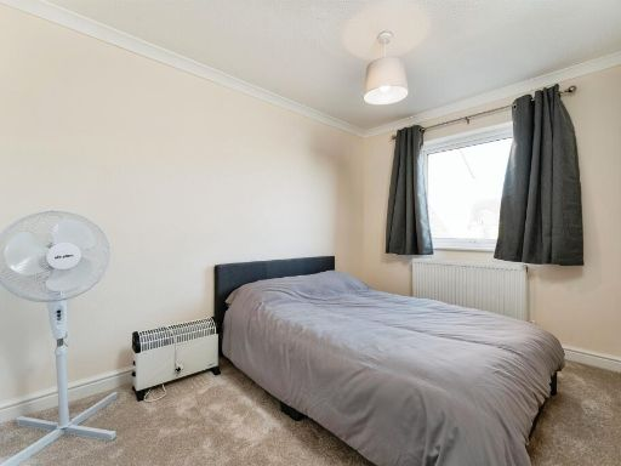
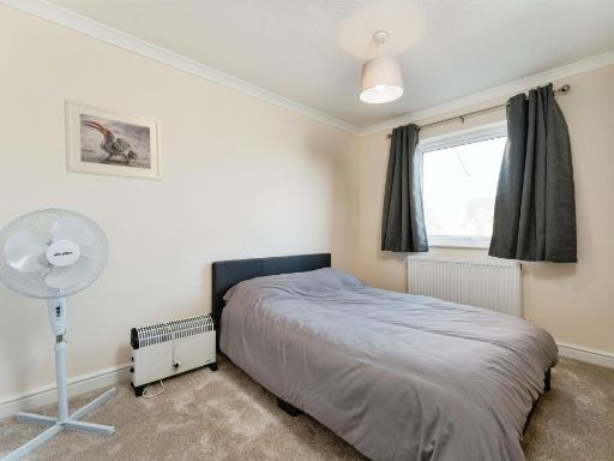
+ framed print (118, 143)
